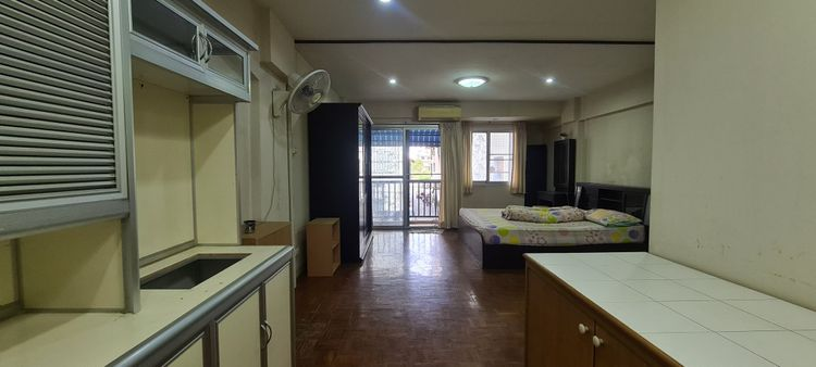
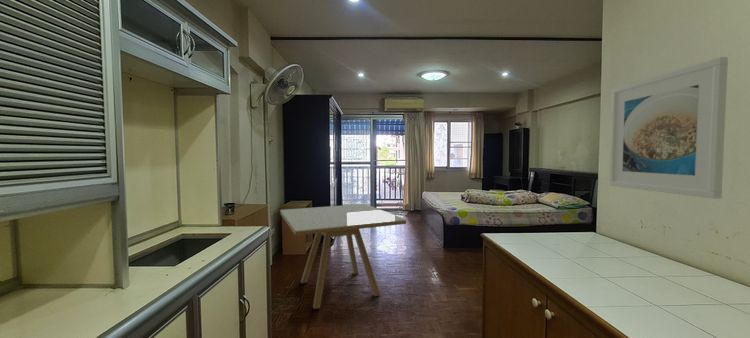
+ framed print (656, 133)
+ dining table (328, 251)
